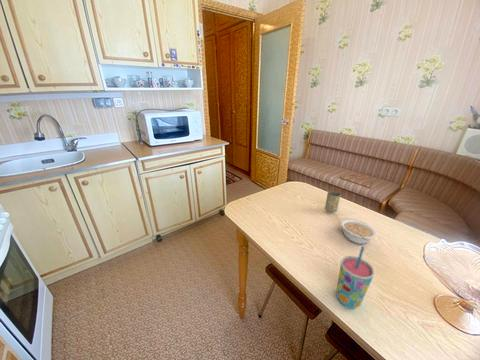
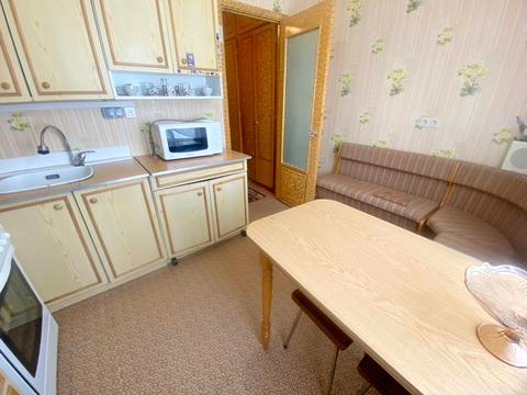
- bottle (334, 192)
- cup (354, 275)
- legume (358, 232)
